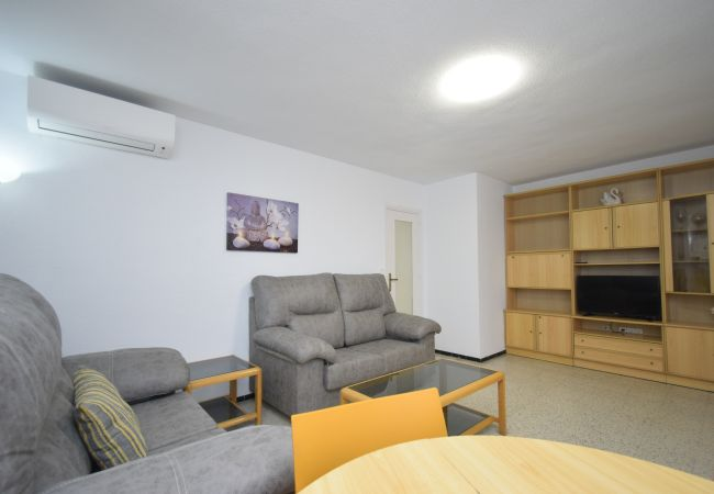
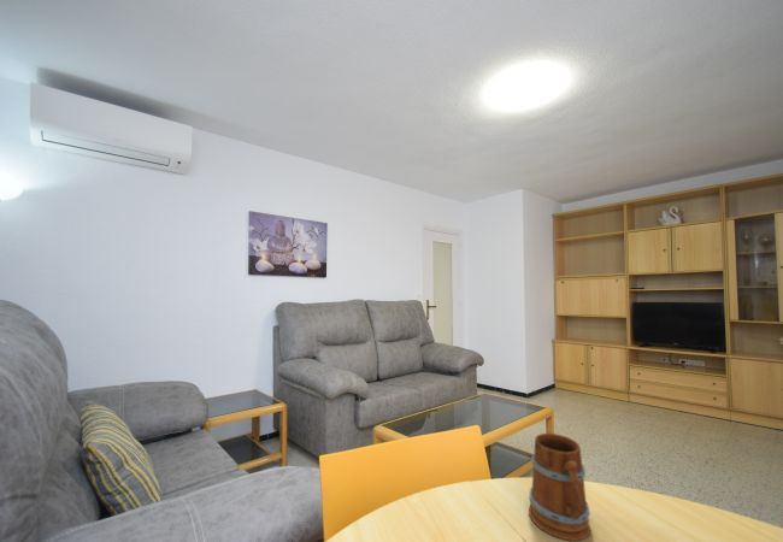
+ mug (561, 485)
